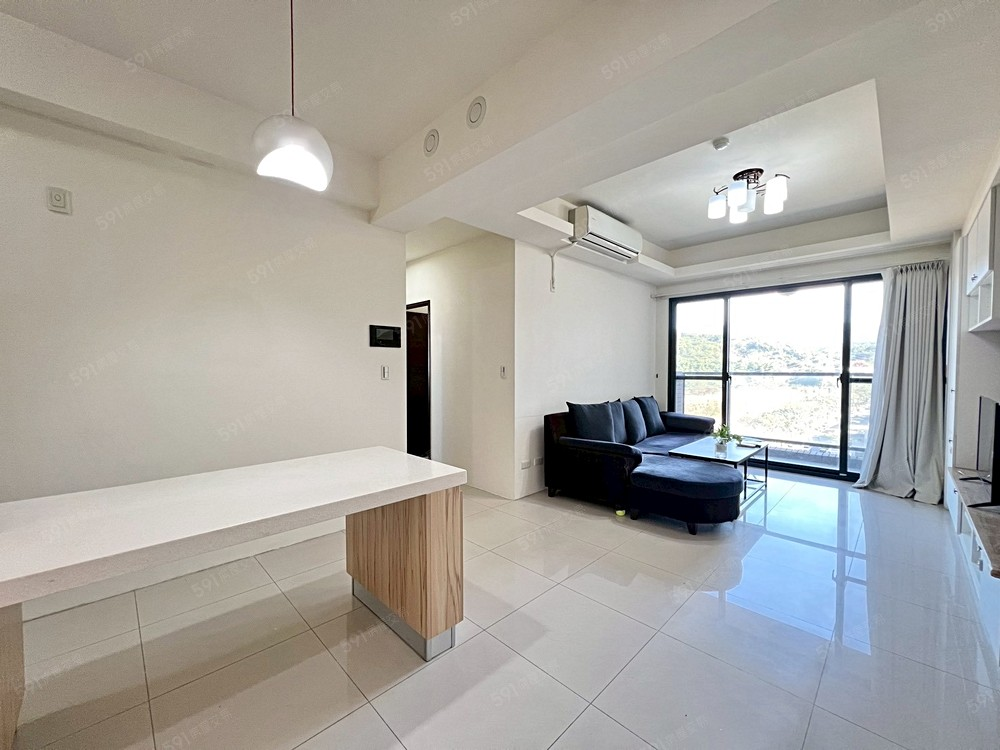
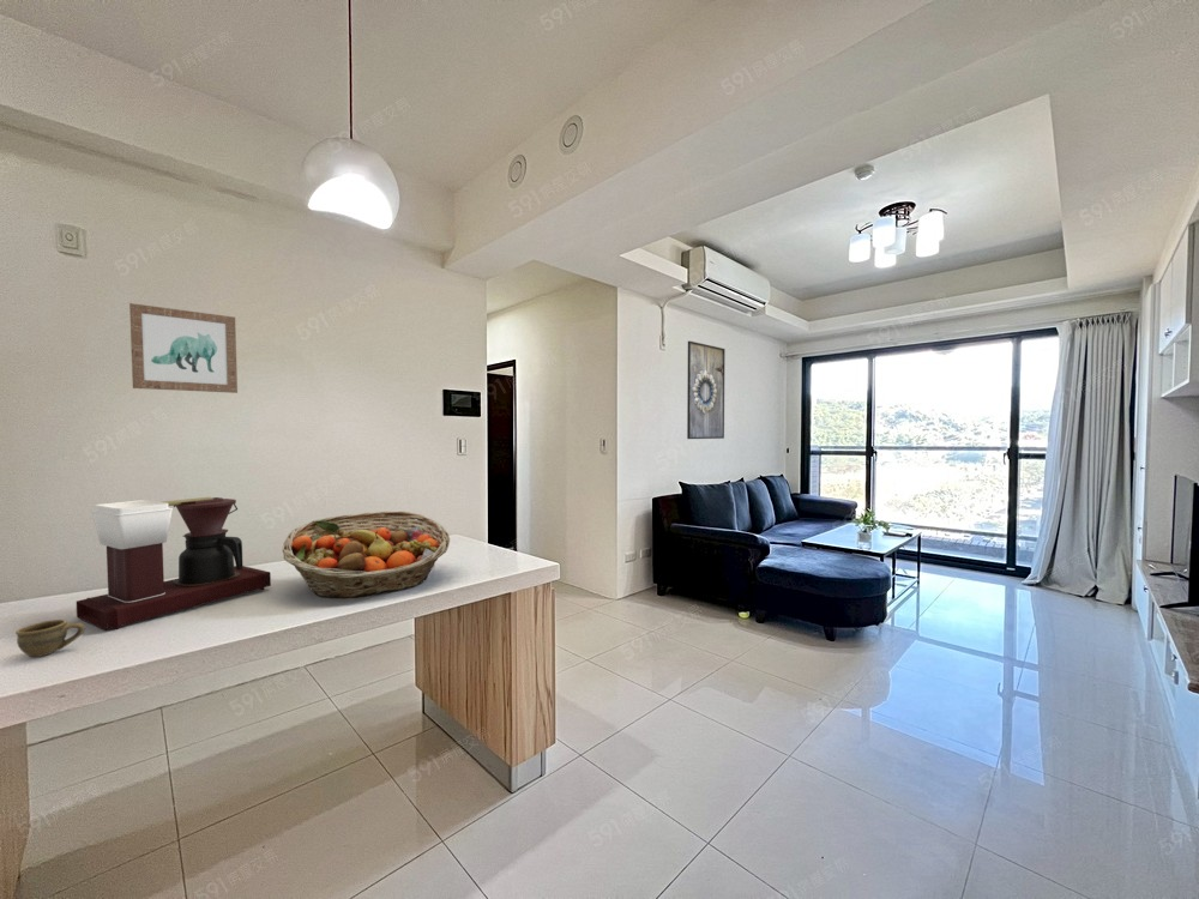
+ wall art (186, 350)
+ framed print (706, 392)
+ coffee maker (182, 551)
+ cup (50, 638)
+ fruit basket (372, 550)
